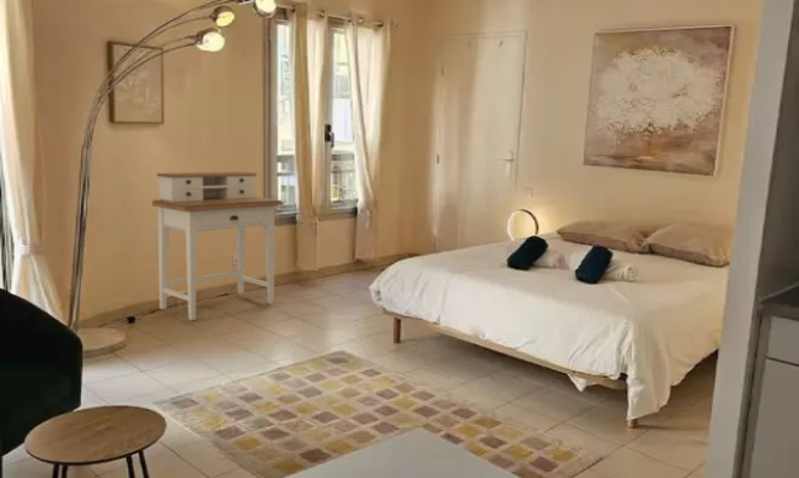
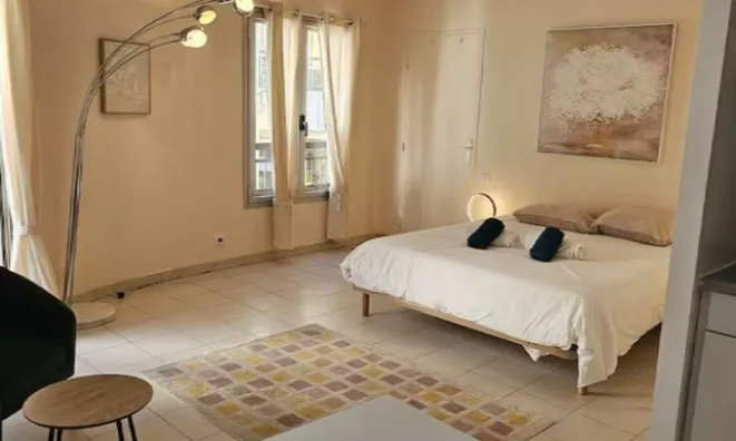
- desk (219, 229)
